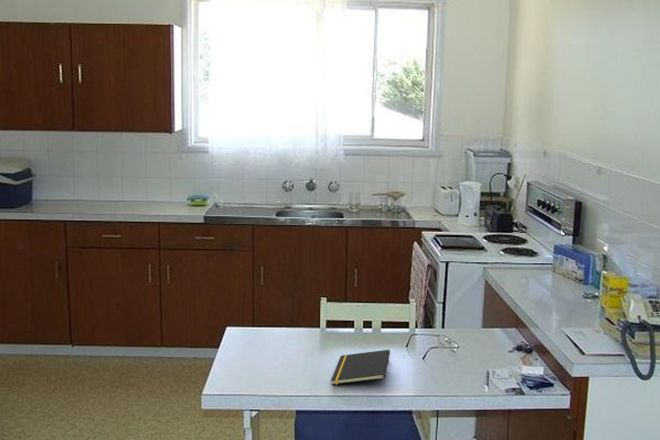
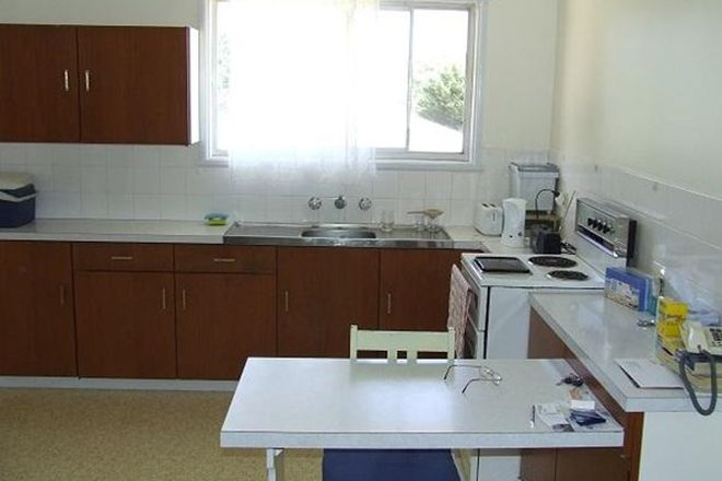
- notepad (361, 366)
